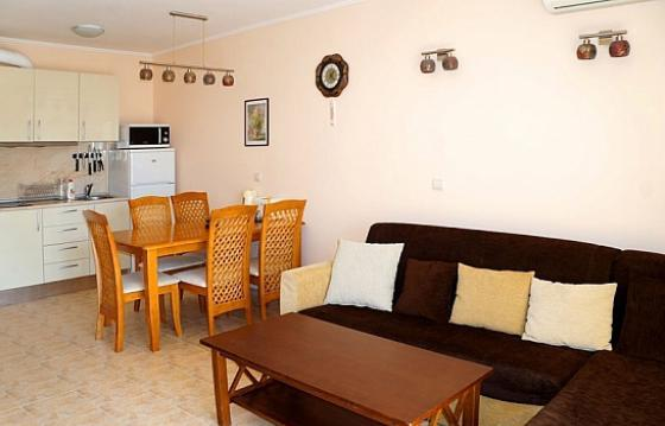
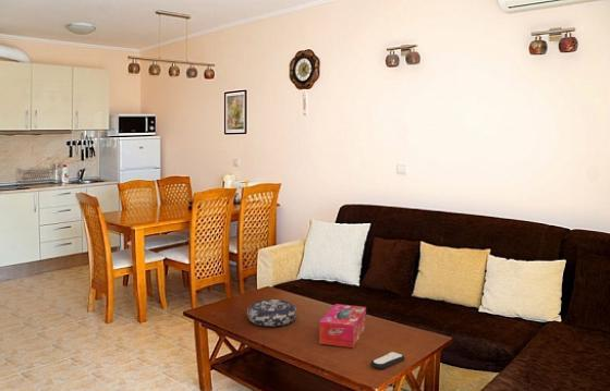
+ tissue box (343, 323)
+ remote control (387, 359)
+ decorative bowl (271, 313)
